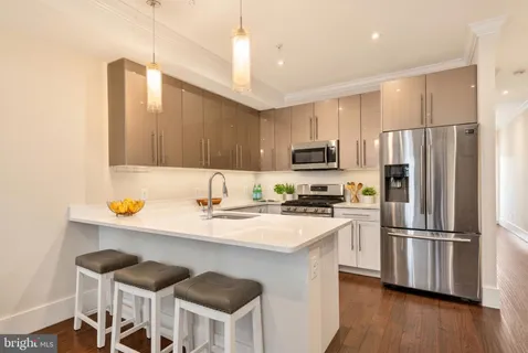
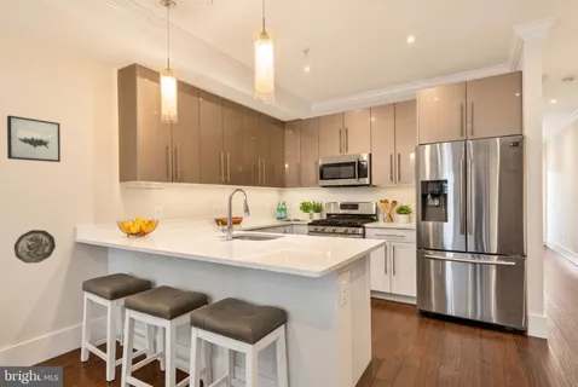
+ decorative plate (35, 246)
+ wall art (34, 139)
